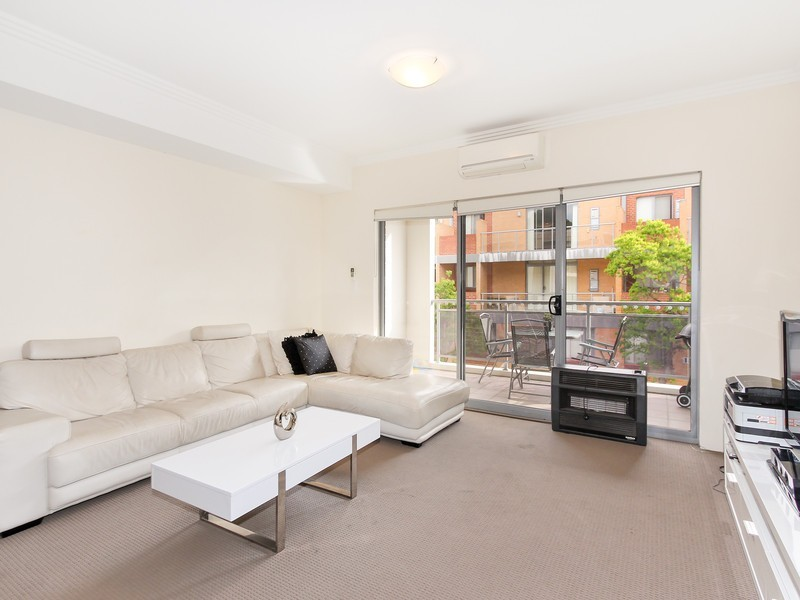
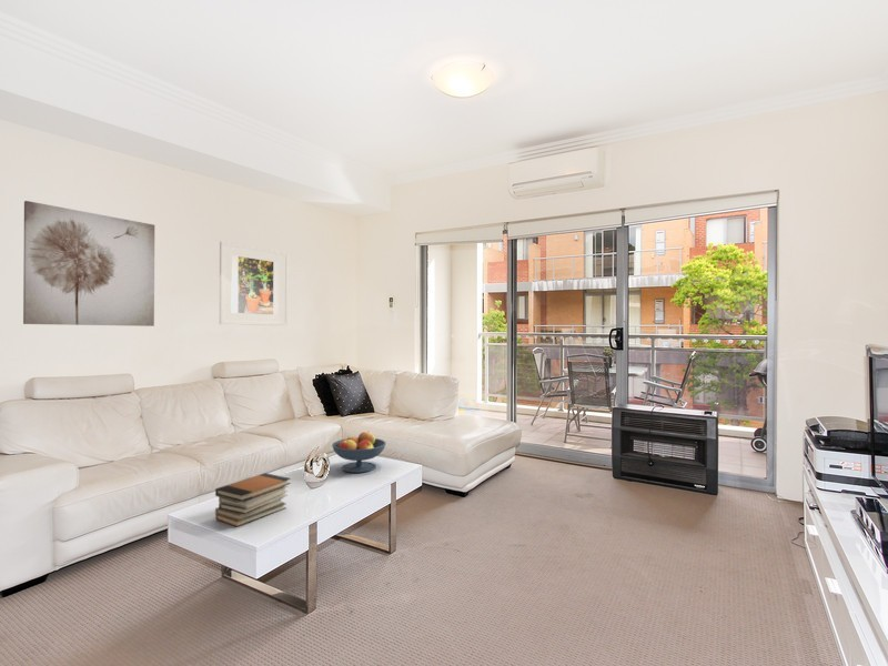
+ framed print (255, 286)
+ book stack (253, 497)
+ wall art (94, 269)
+ fruit bowl (359, 451)
